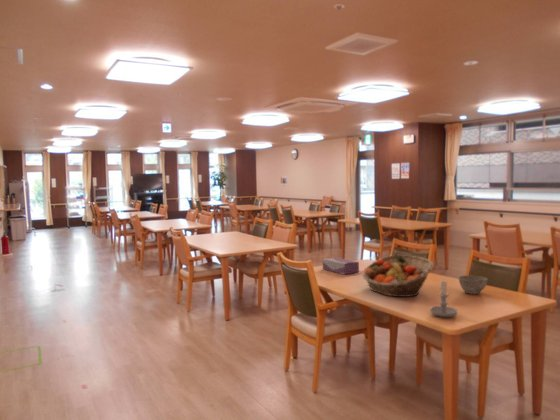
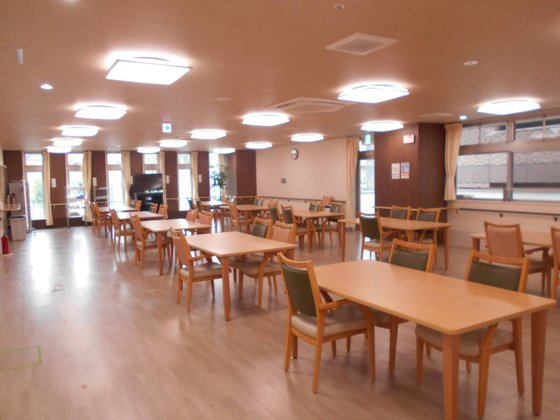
- tissue box (340, 265)
- candle (443, 297)
- bowl (472, 284)
- fruit basket (396, 274)
